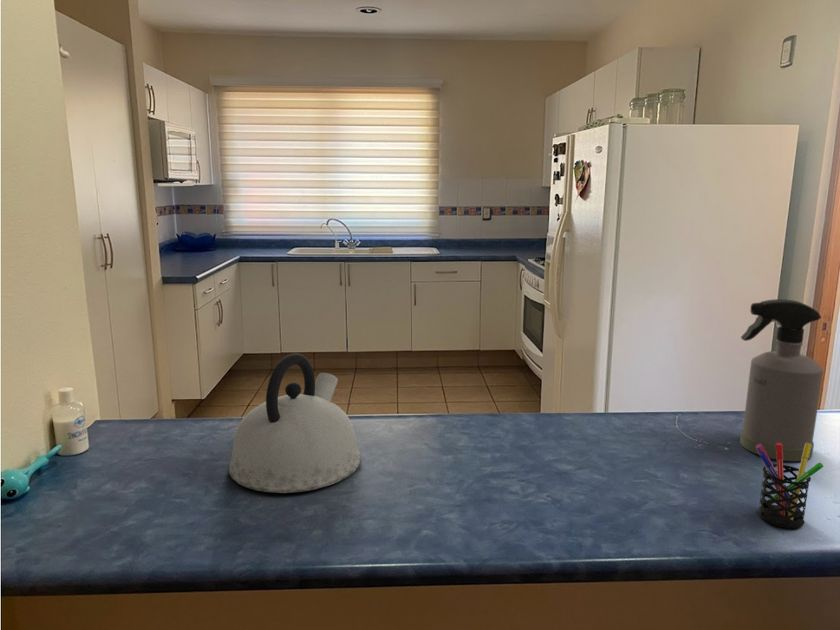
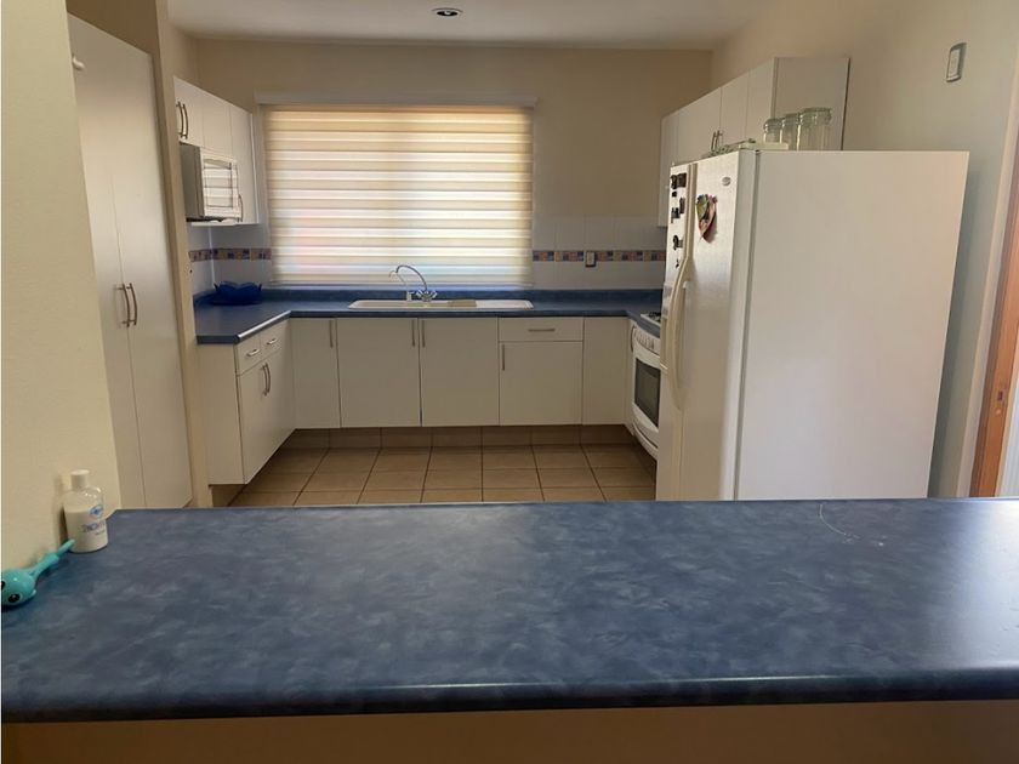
- pen holder (789, 481)
- spray bottle (779, 375)
- kettle (297, 407)
